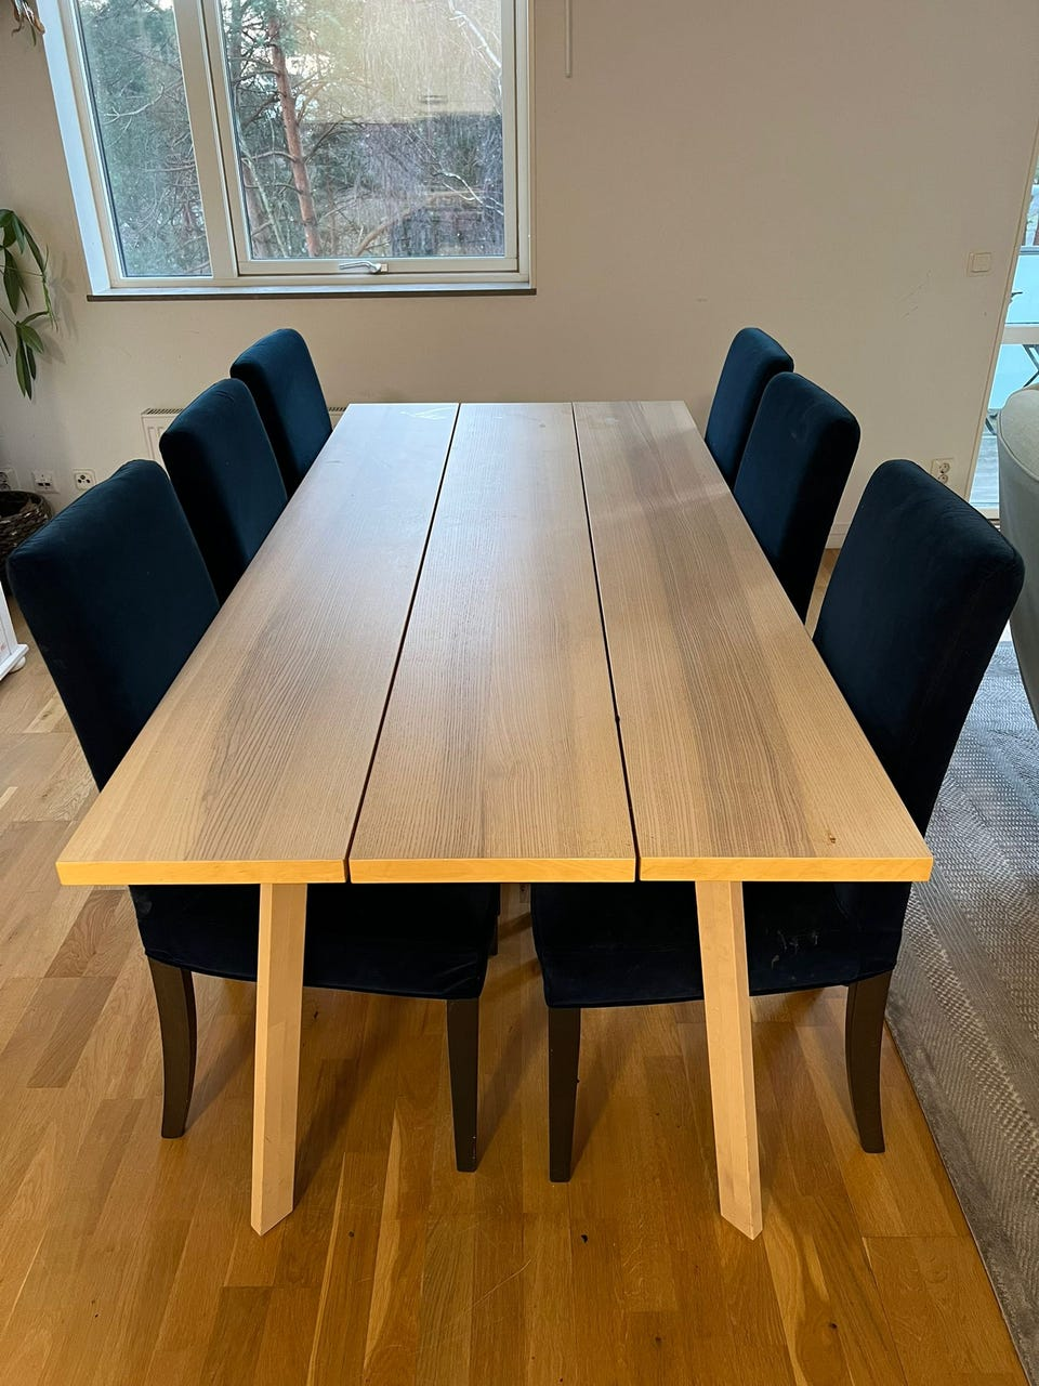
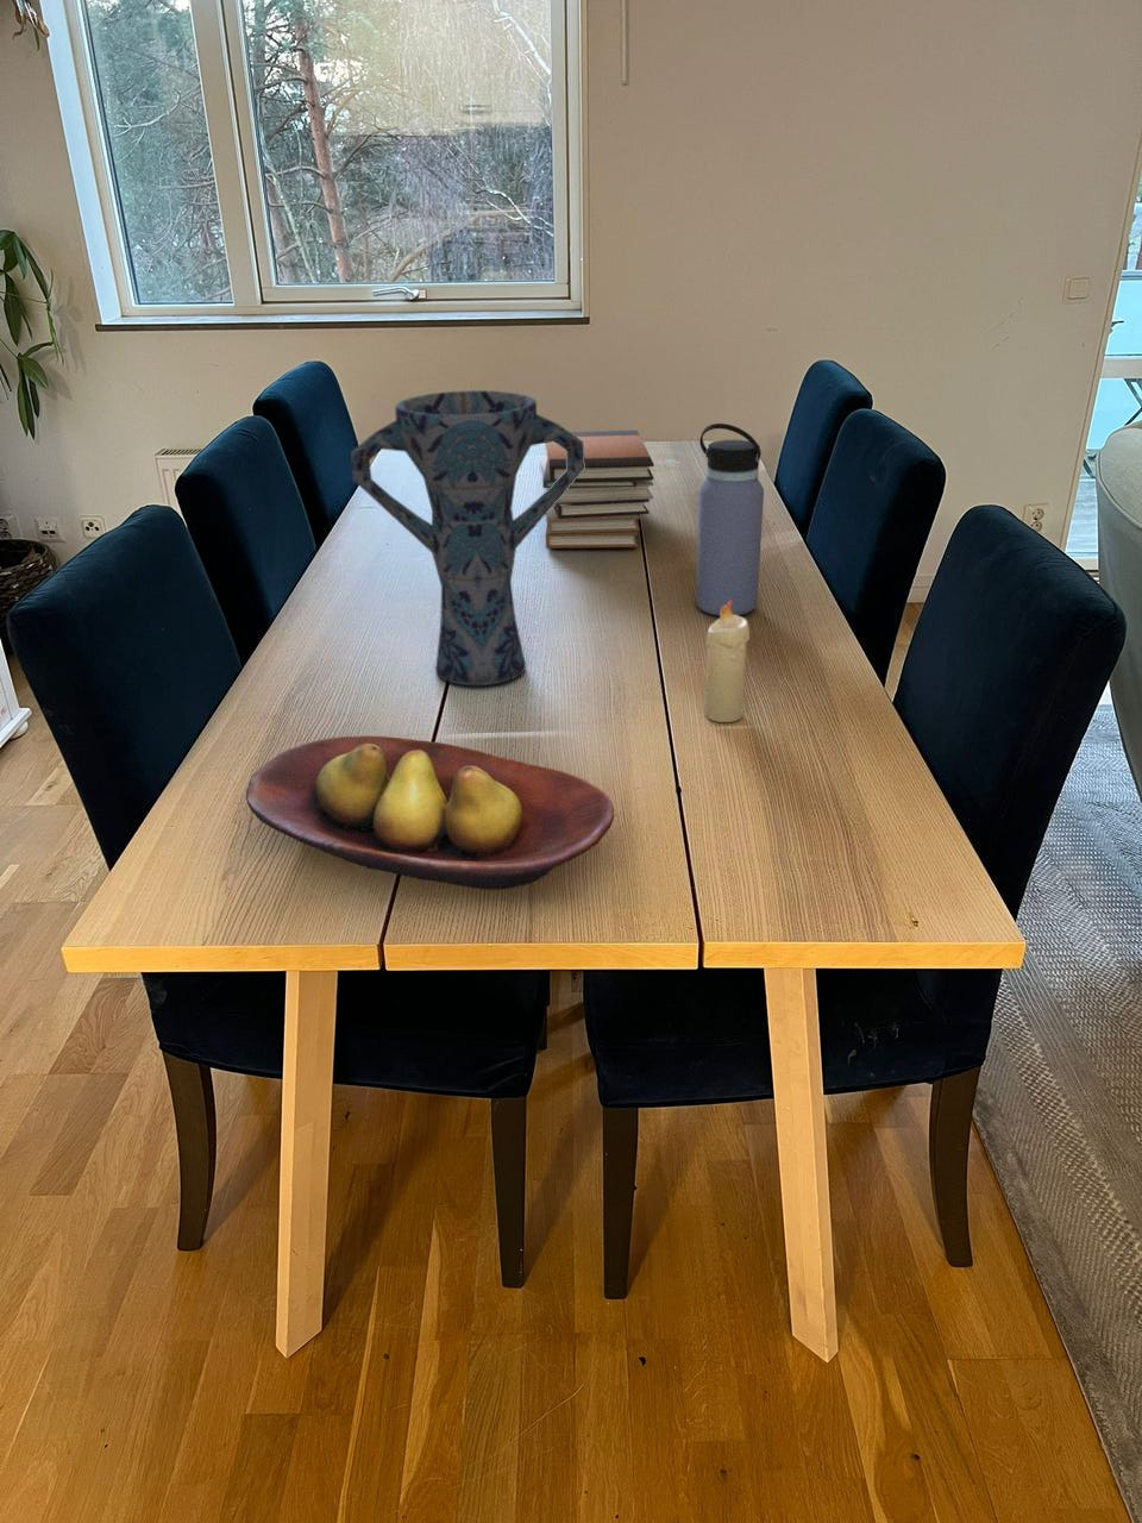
+ candle (726, 660)
+ vase (474, 543)
+ book stack (594, 487)
+ fruit bowl (426, 800)
+ water bottle (729, 517)
